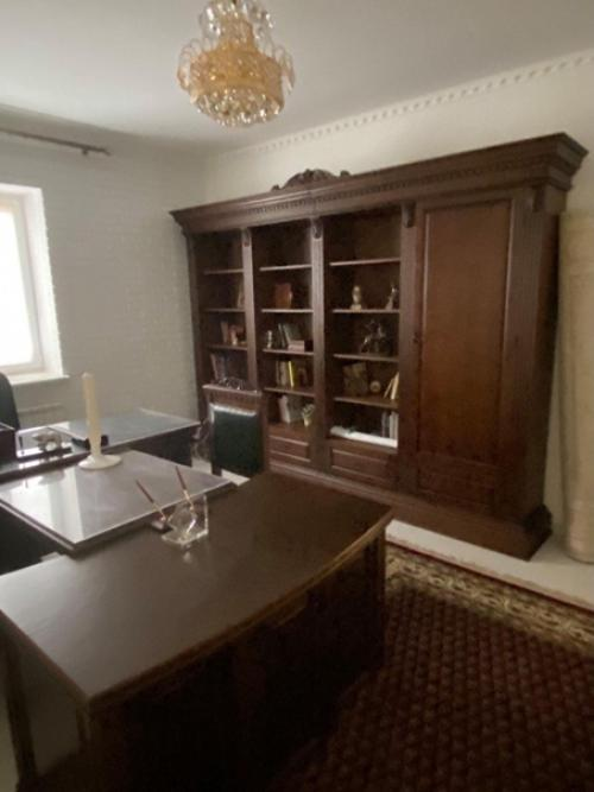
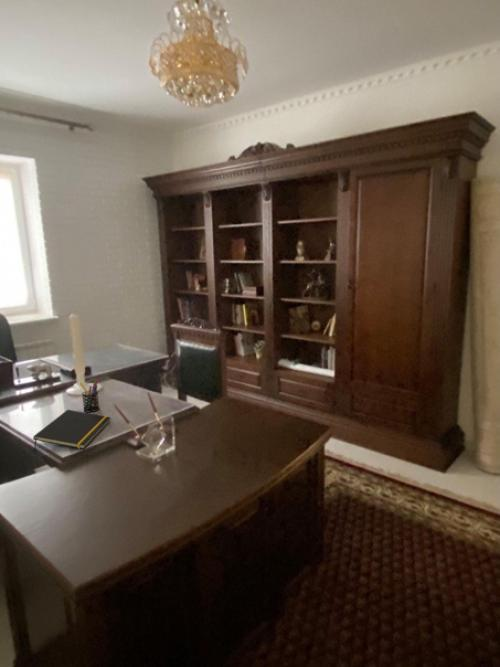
+ pen holder (91, 394)
+ notepad (74, 427)
